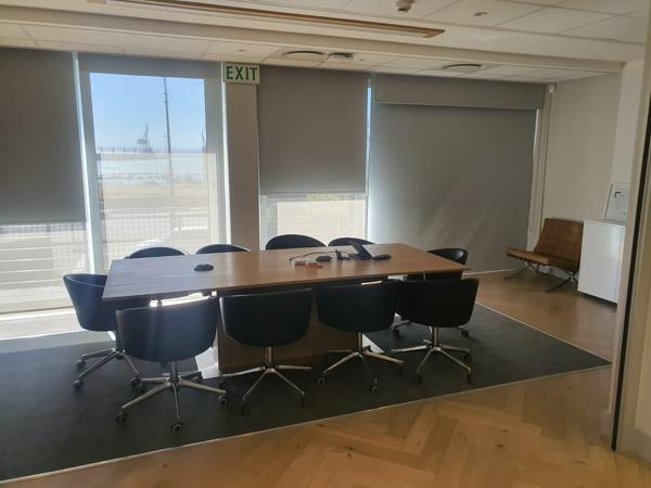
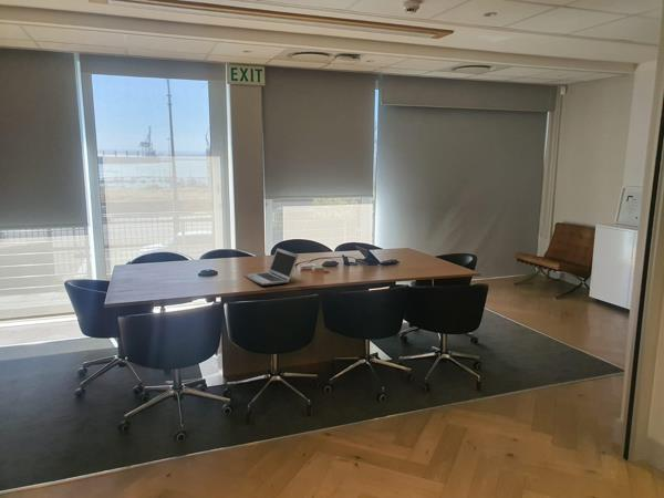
+ laptop (271, 266)
